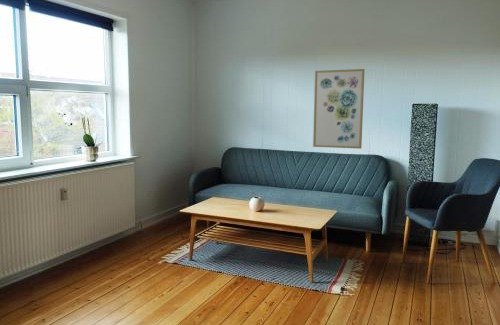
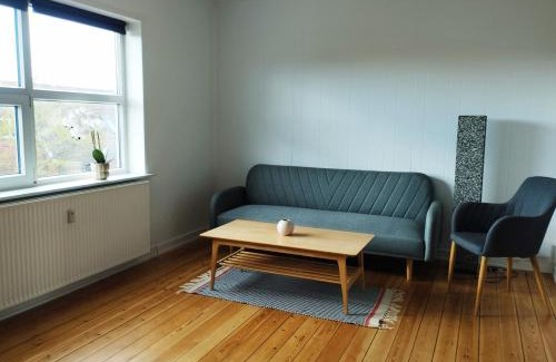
- wall art (338, 109)
